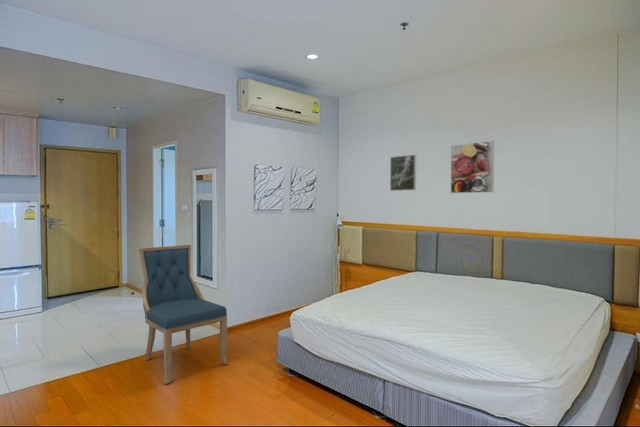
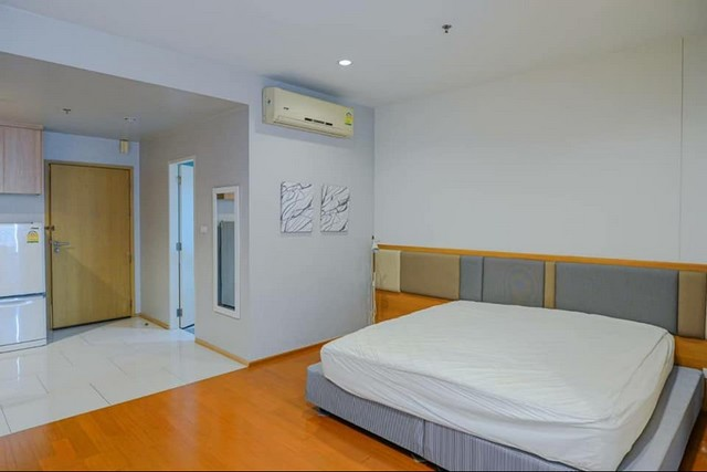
- chair (180, 305)
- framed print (402, 173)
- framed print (471, 168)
